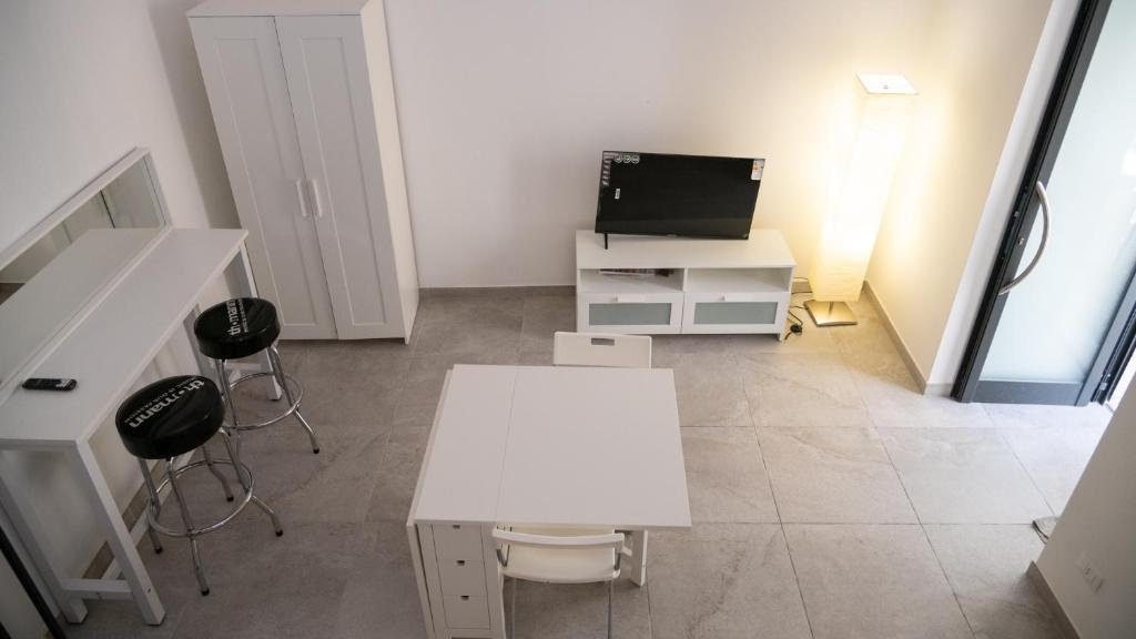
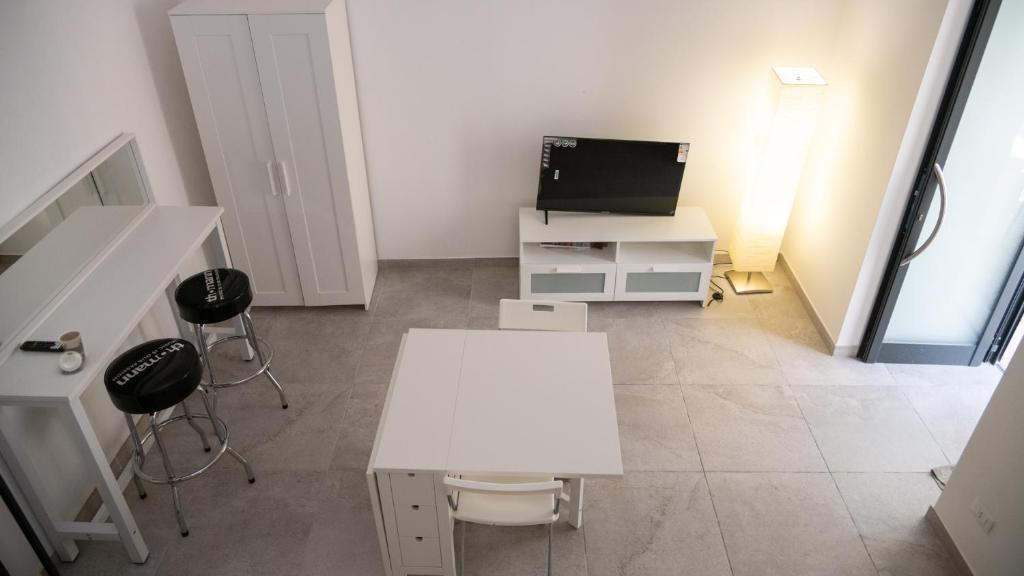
+ cup (71, 350)
